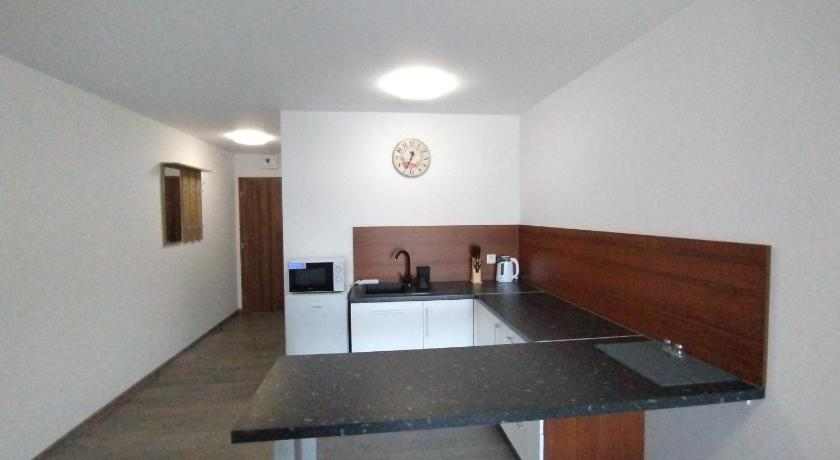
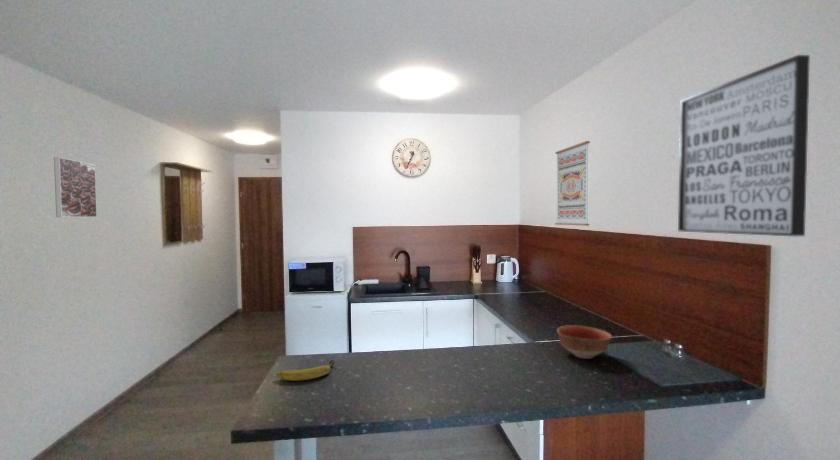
+ wall art (732, 157)
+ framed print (76, 189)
+ fruit (306, 369)
+ bowl (583, 343)
+ wall art (571, 186)
